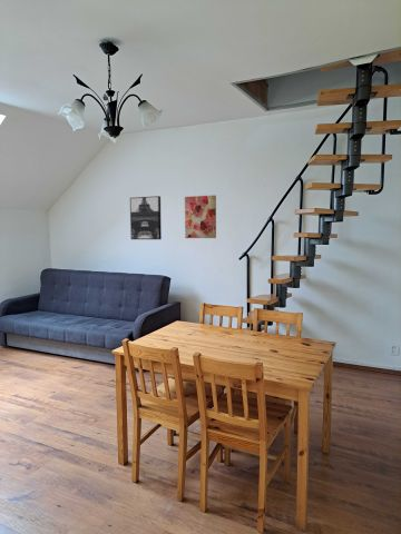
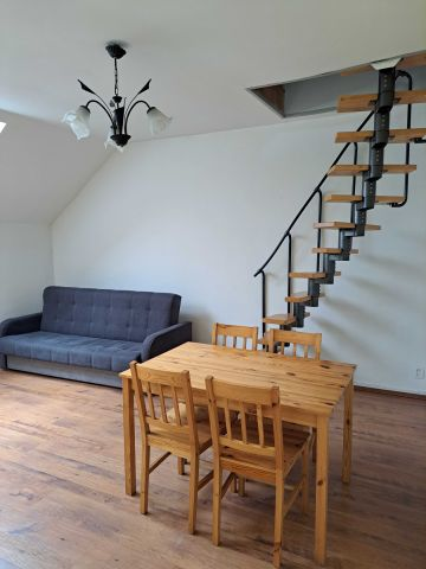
- wall art (145, 218)
- wall art (199, 217)
